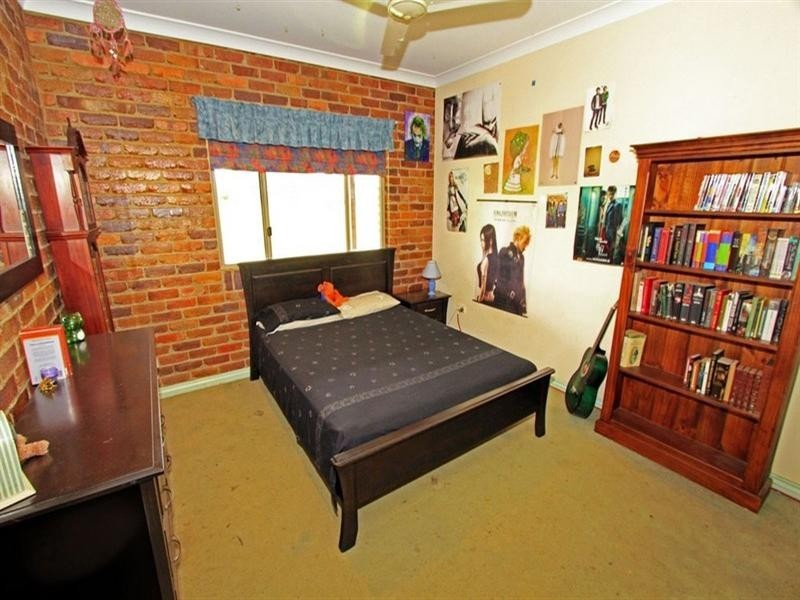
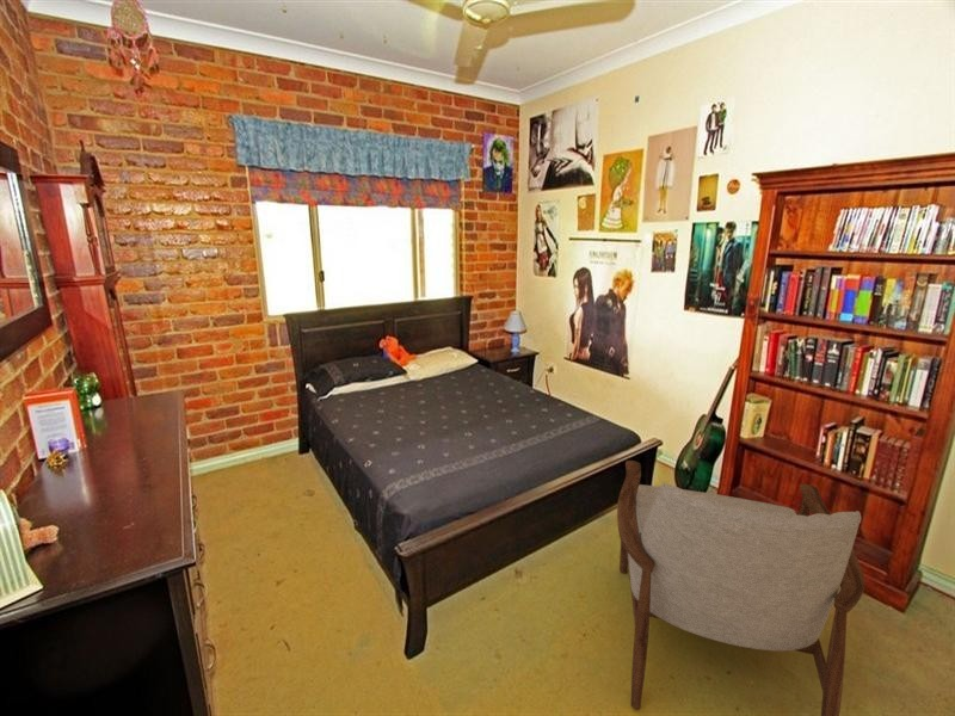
+ armchair (721, 551)
